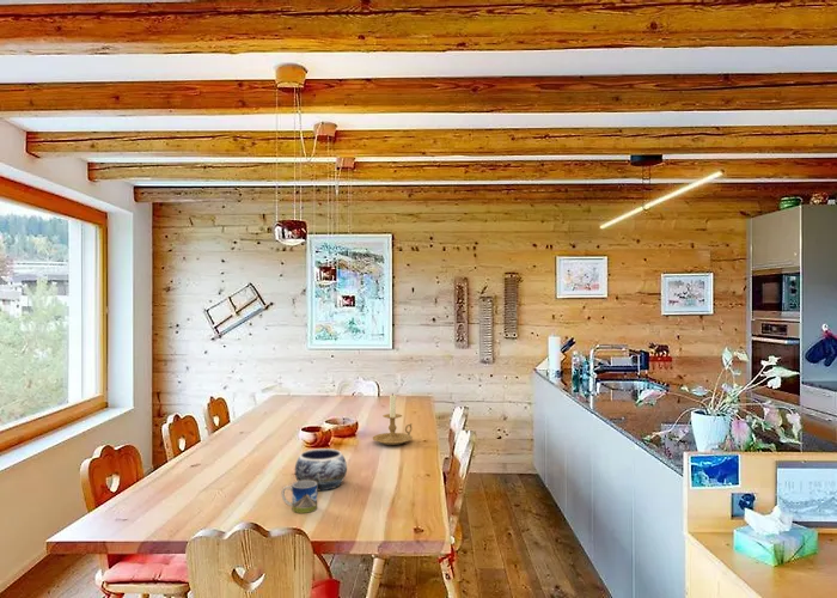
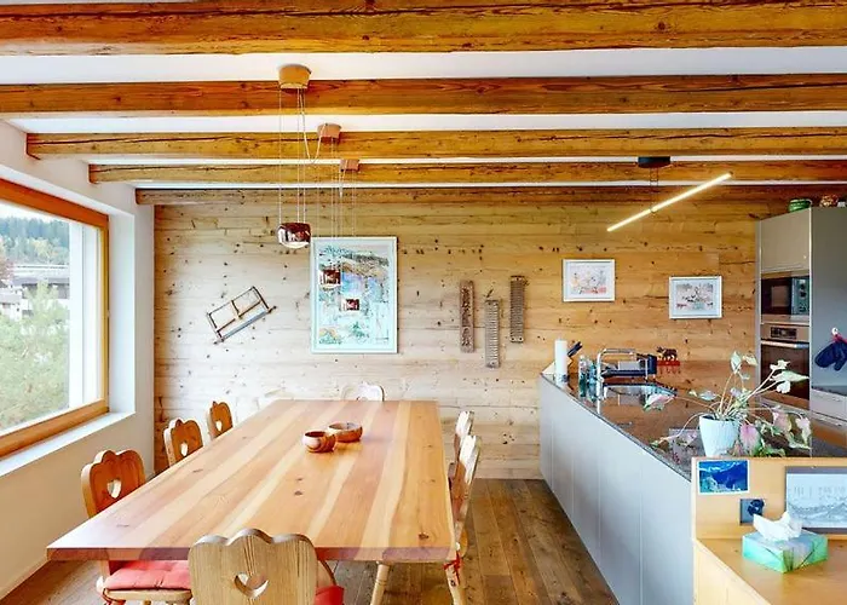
- decorative bowl (320, 469)
- mug (299, 496)
- candle holder (392, 417)
